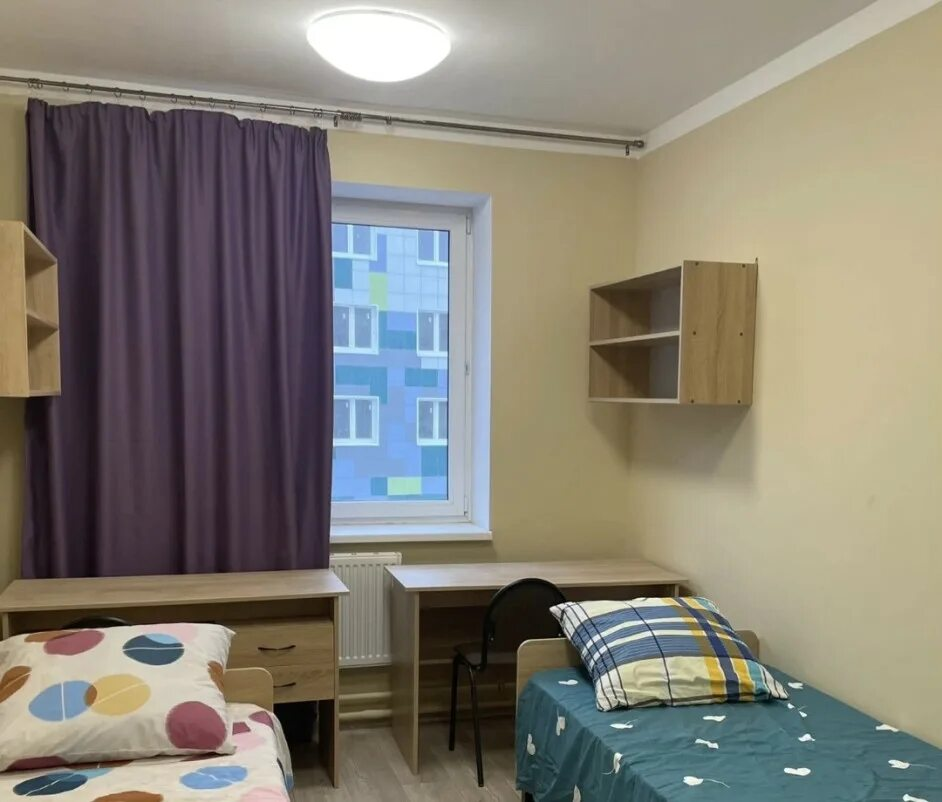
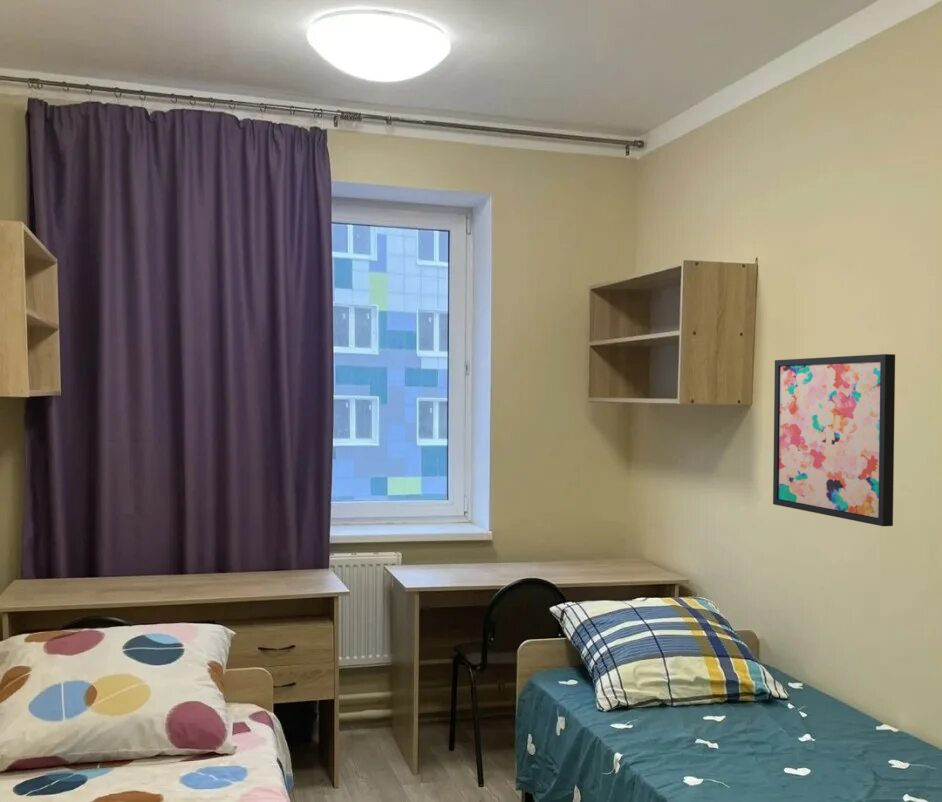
+ wall art (828, 435)
